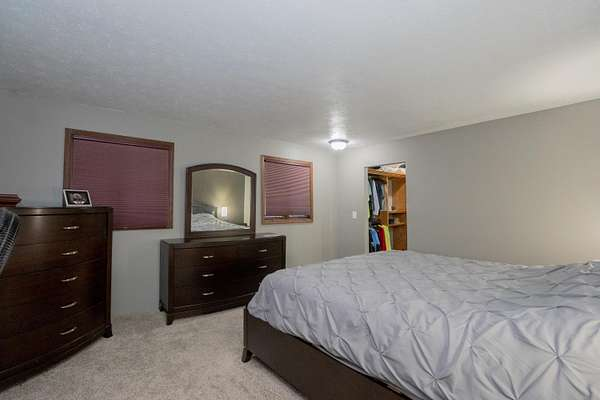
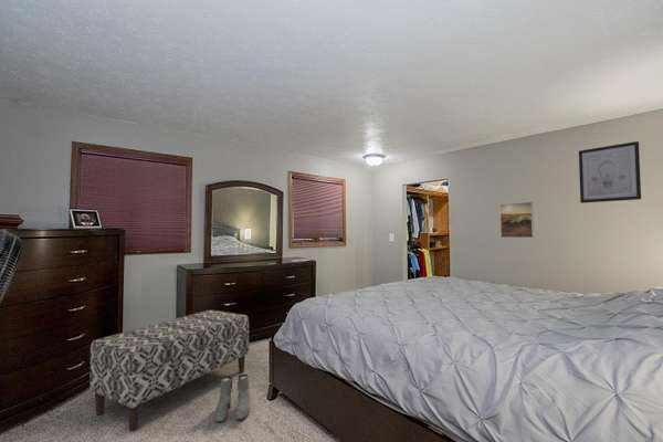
+ bench (179, 358)
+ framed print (516, 220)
+ boots (230, 396)
+ wall art (608, 173)
